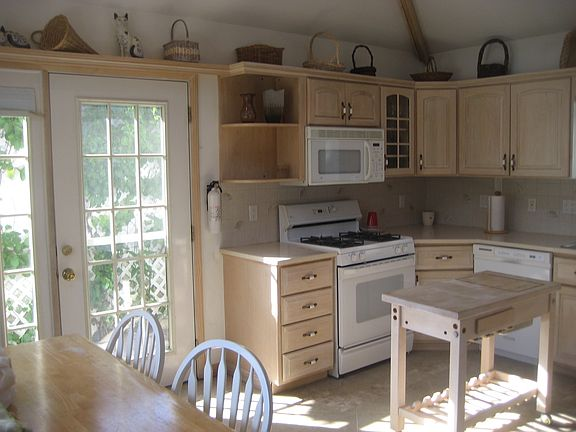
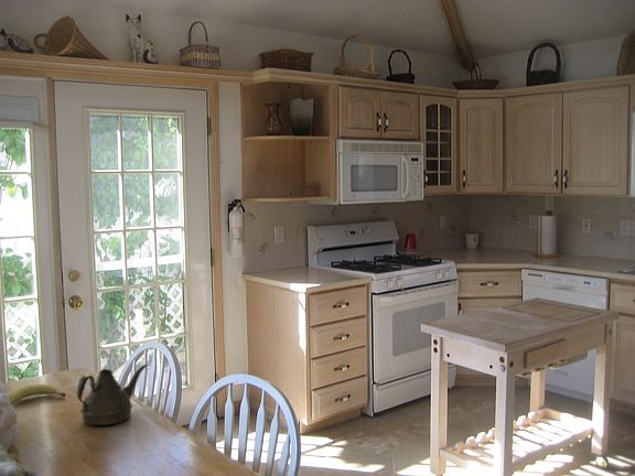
+ fruit (35, 392)
+ teapot (115, 391)
